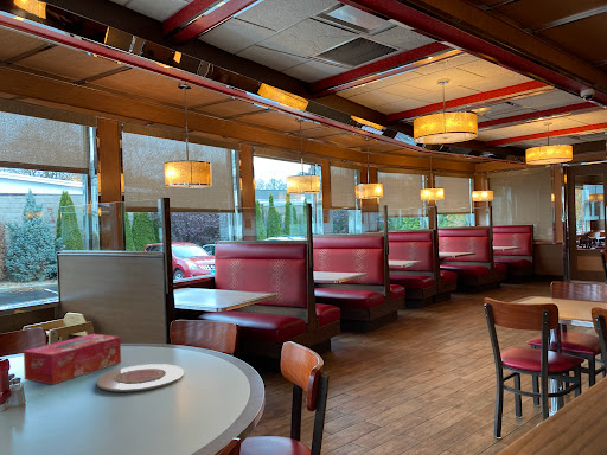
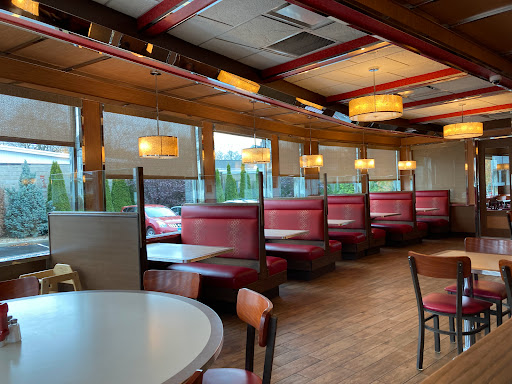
- tissue box (75, 357)
- plate (141, 376)
